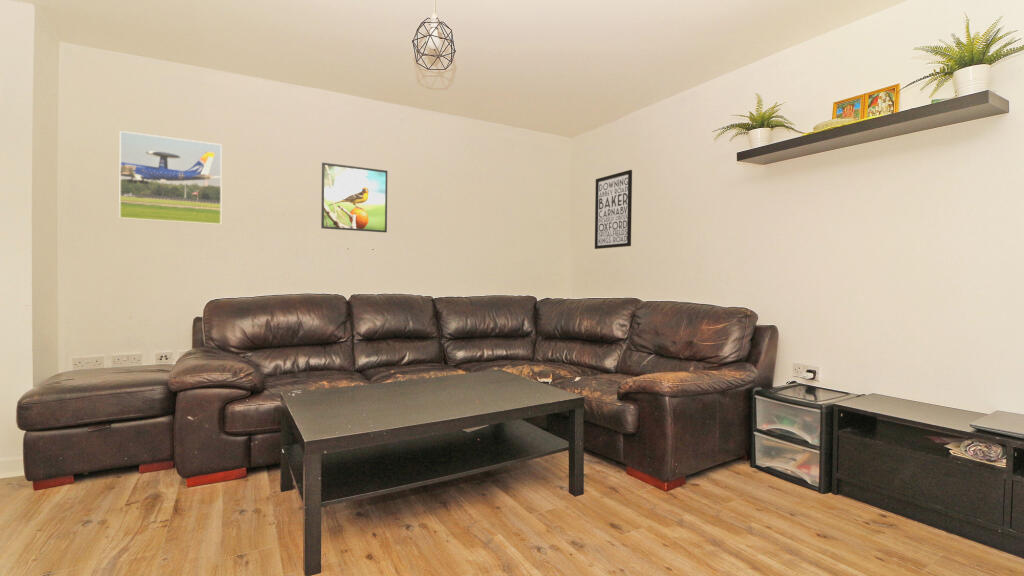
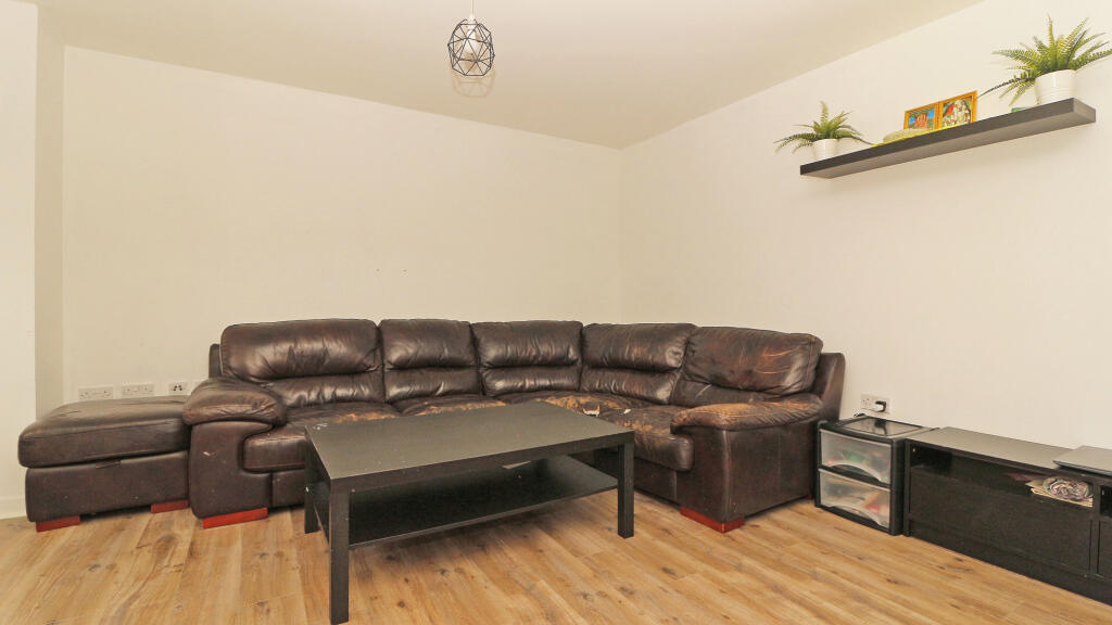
- wall art (612, 211)
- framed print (355, 198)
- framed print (172, 180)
